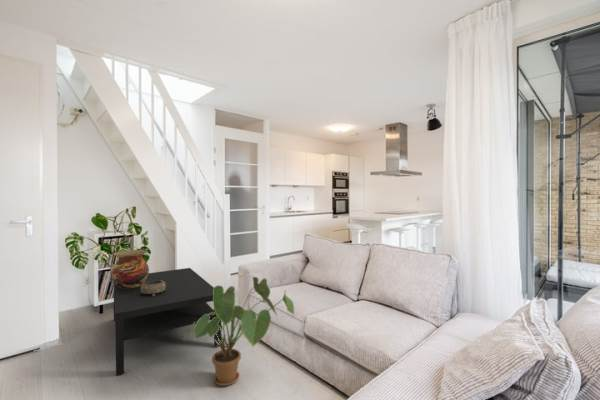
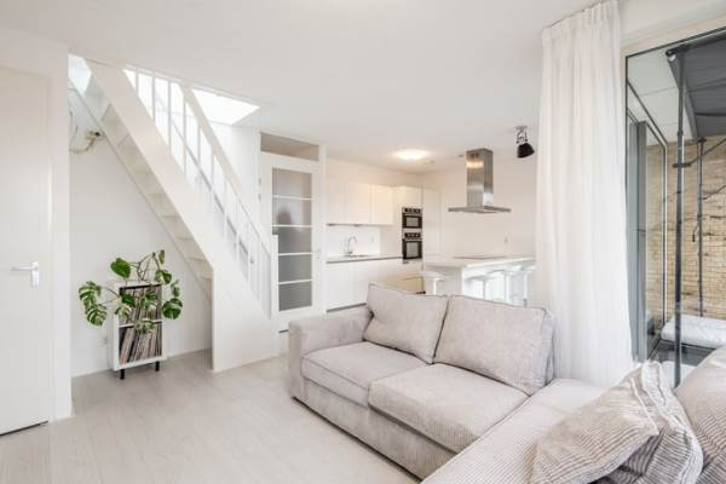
- house plant (240, 329)
- vase (130, 268)
- decorative bowl (154, 286)
- coffee table (162, 308)
